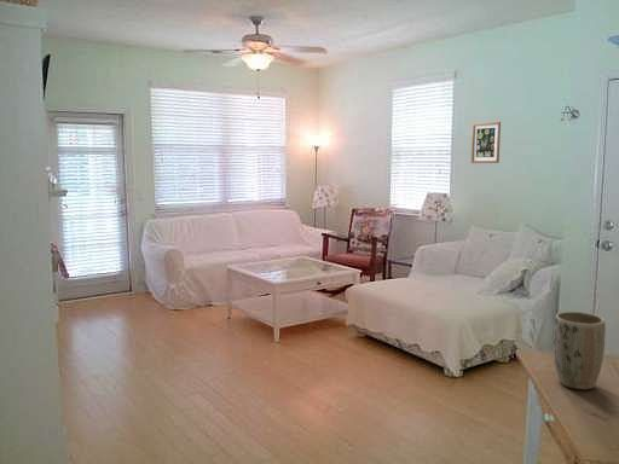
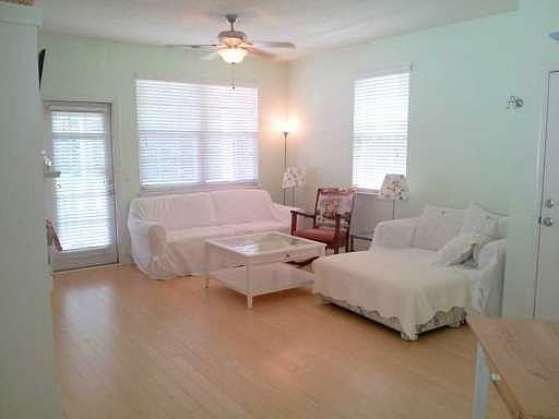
- wall art (485, 143)
- plant pot (578, 350)
